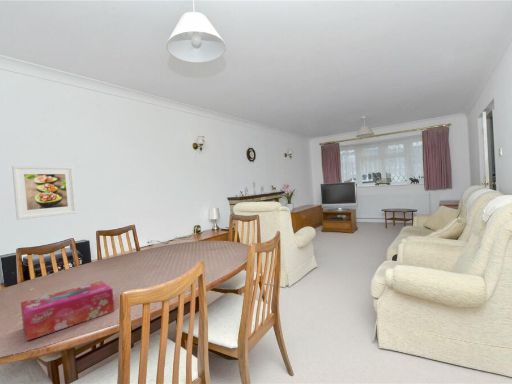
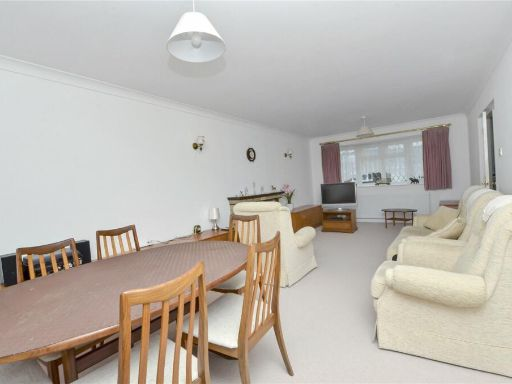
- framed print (46, 191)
- tissue box (69, 306)
